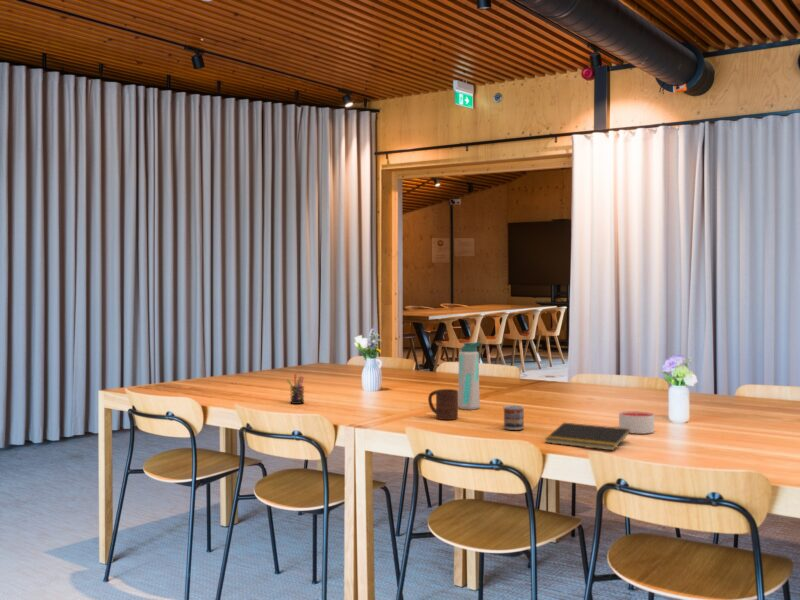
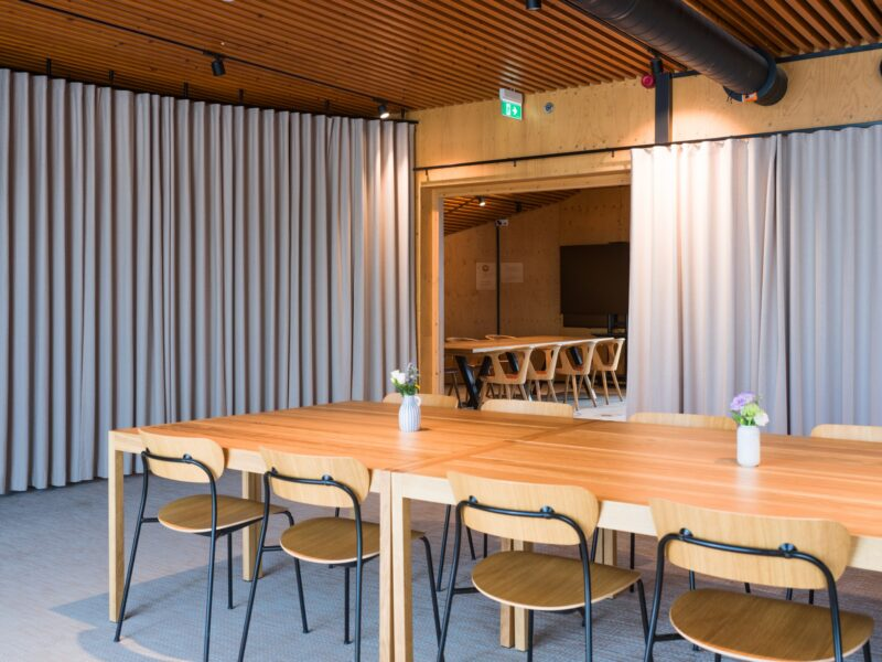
- cup (515, 417)
- candle (636, 421)
- water bottle (470, 374)
- notepad (587, 435)
- cup (443, 404)
- pen holder (295, 388)
